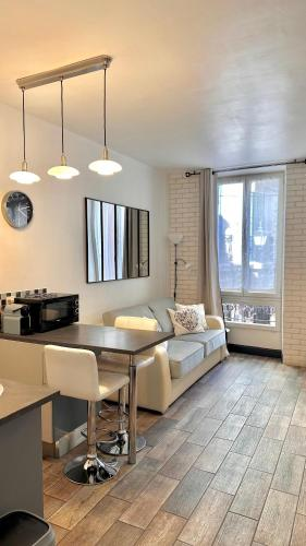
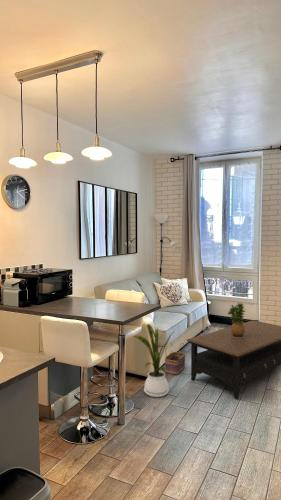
+ basket (175, 356)
+ potted plant (237, 319)
+ house plant (154, 355)
+ coffee table (246, 353)
